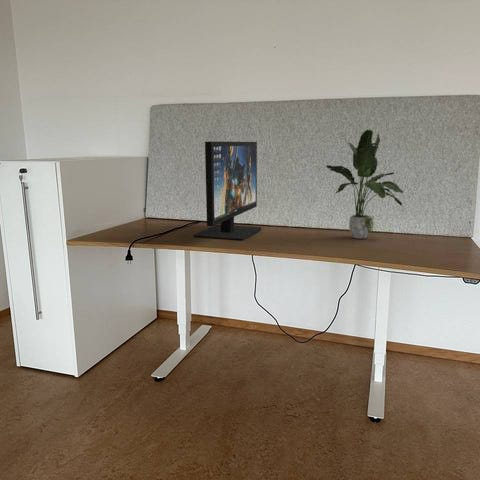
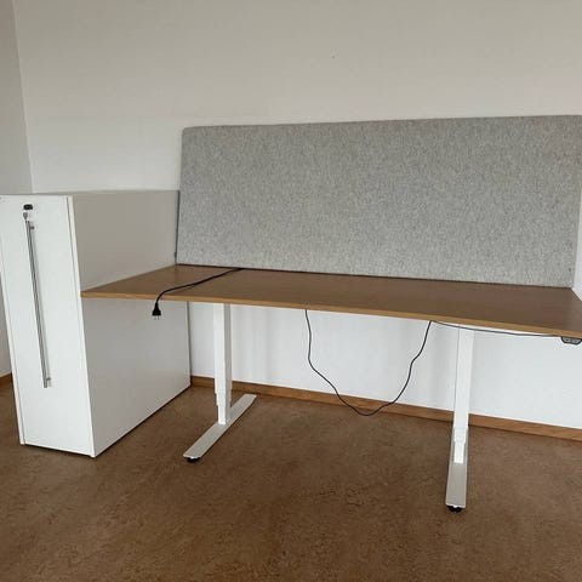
- potted plant (365, 185)
- computer monitor (228, 188)
